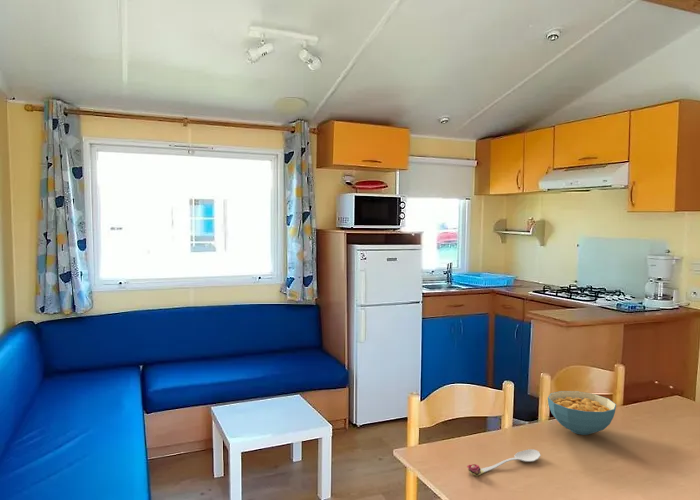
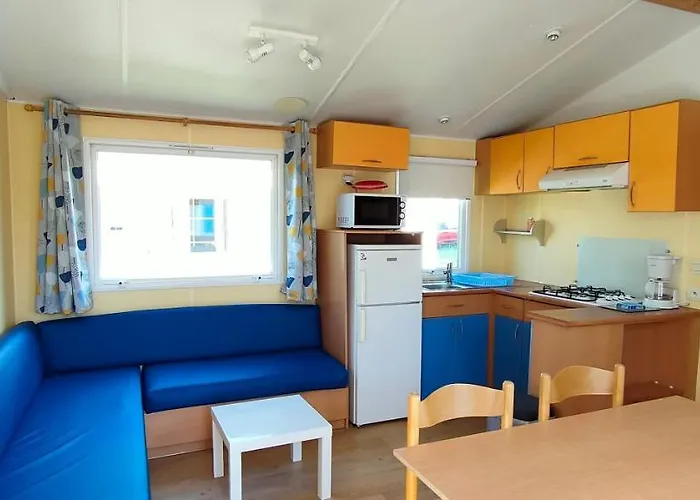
- cereal bowl (580, 415)
- spoon (504, 460)
